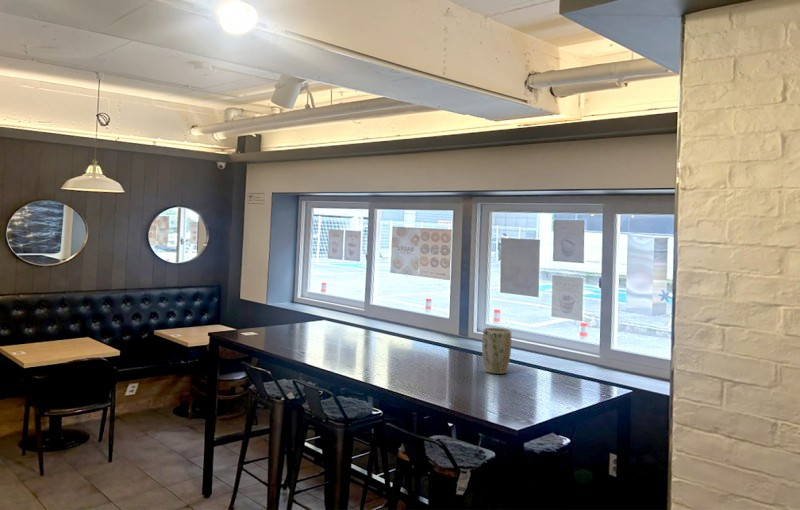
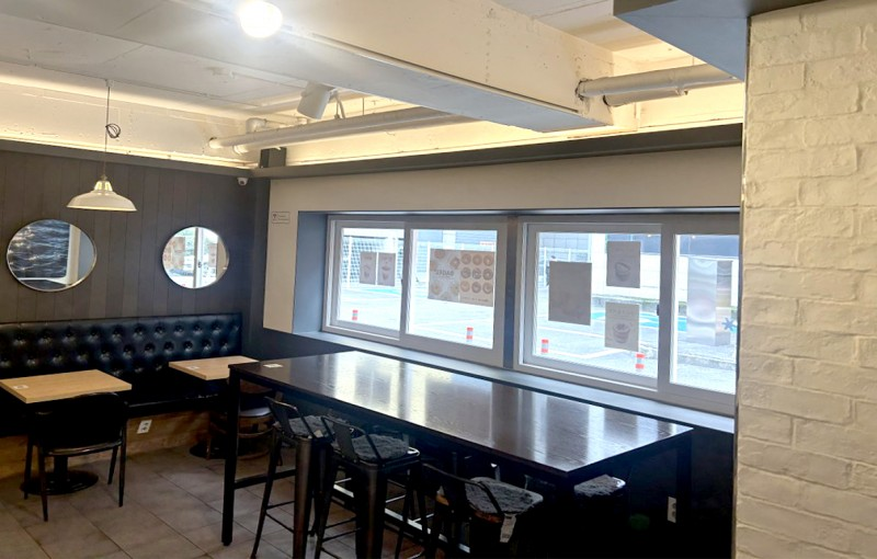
- plant pot (496, 350)
